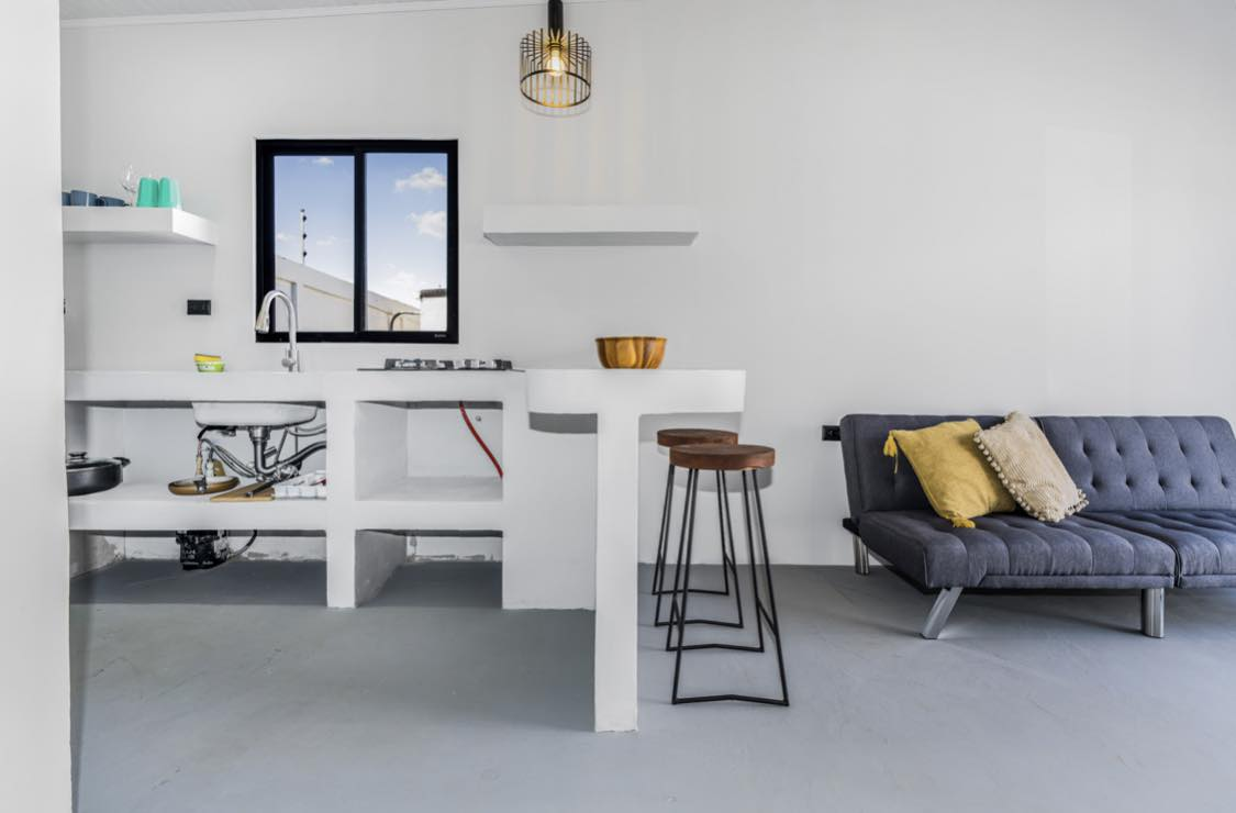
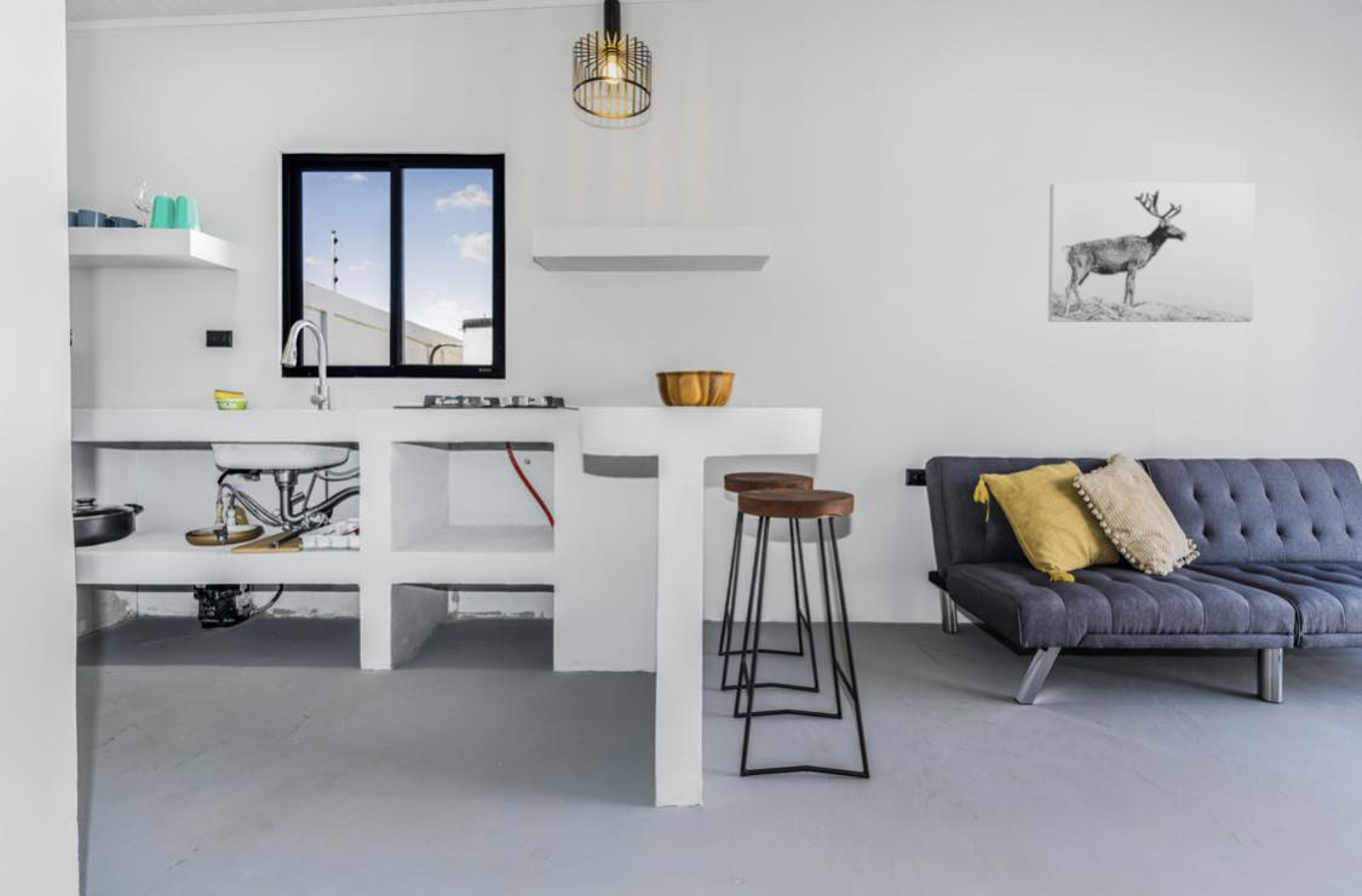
+ wall art (1150, 252)
